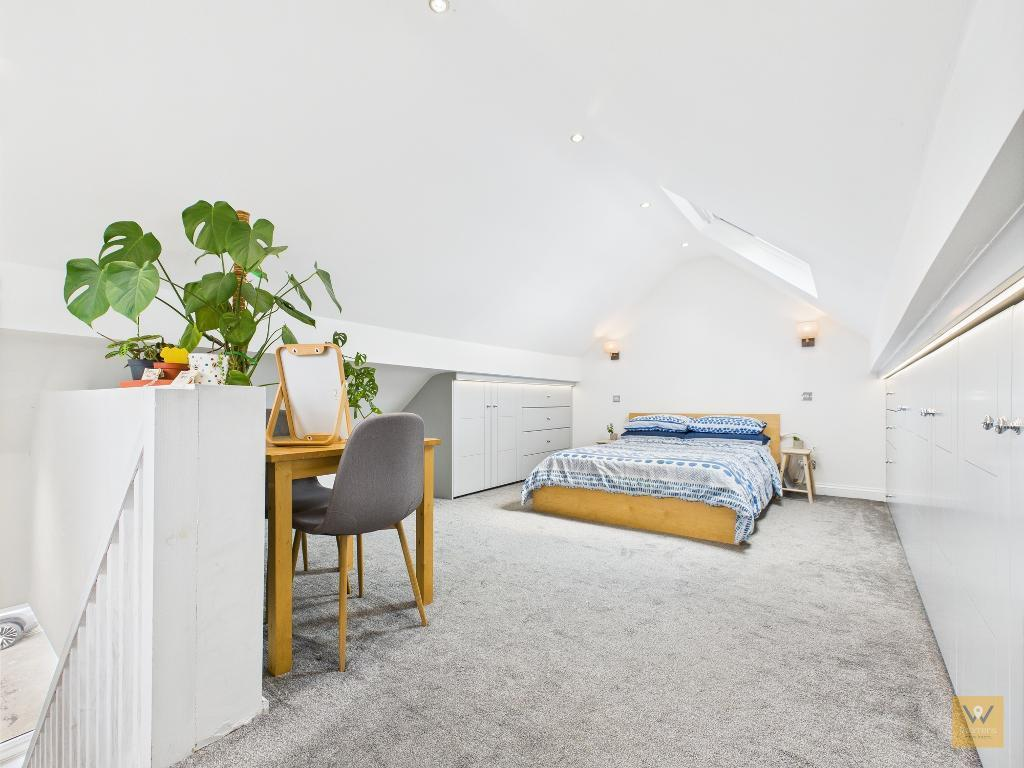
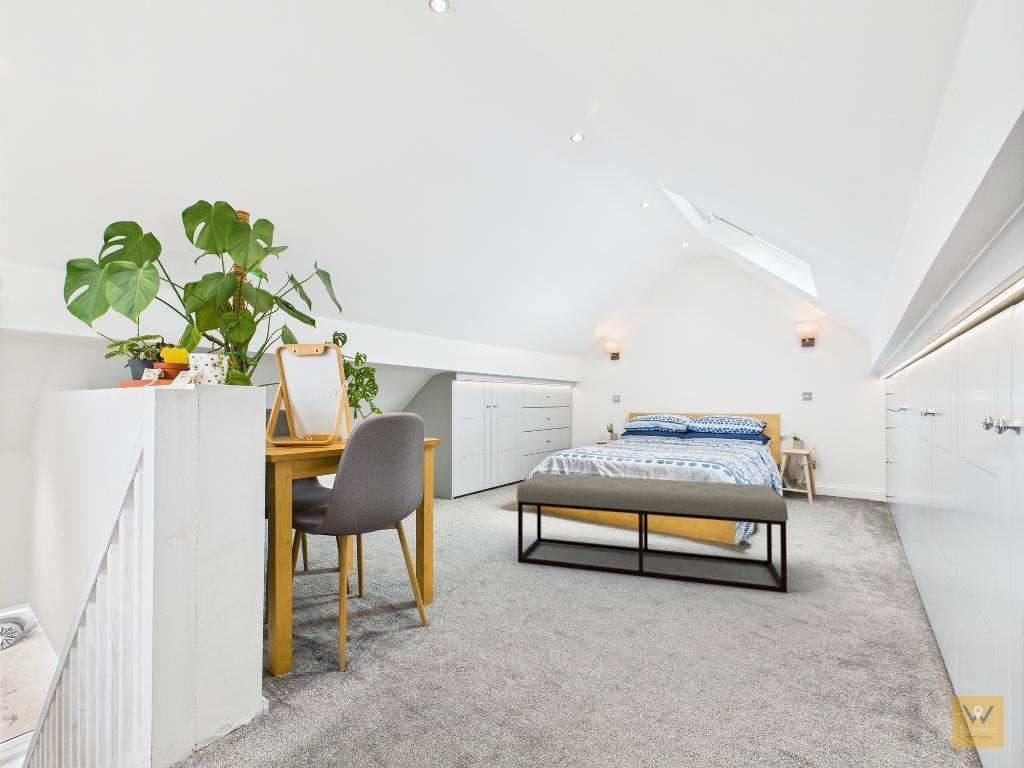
+ bench (642, 523)
